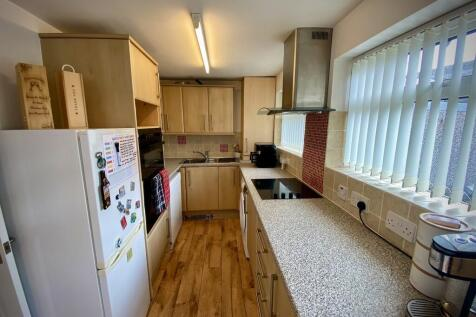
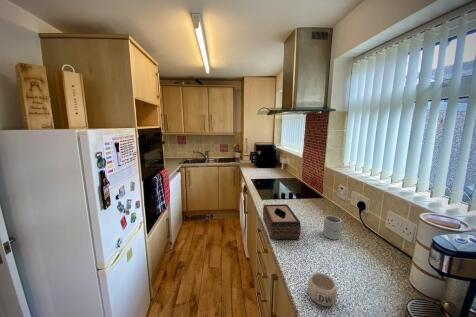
+ mug (321, 287)
+ tissue box (279, 220)
+ mug (335, 227)
